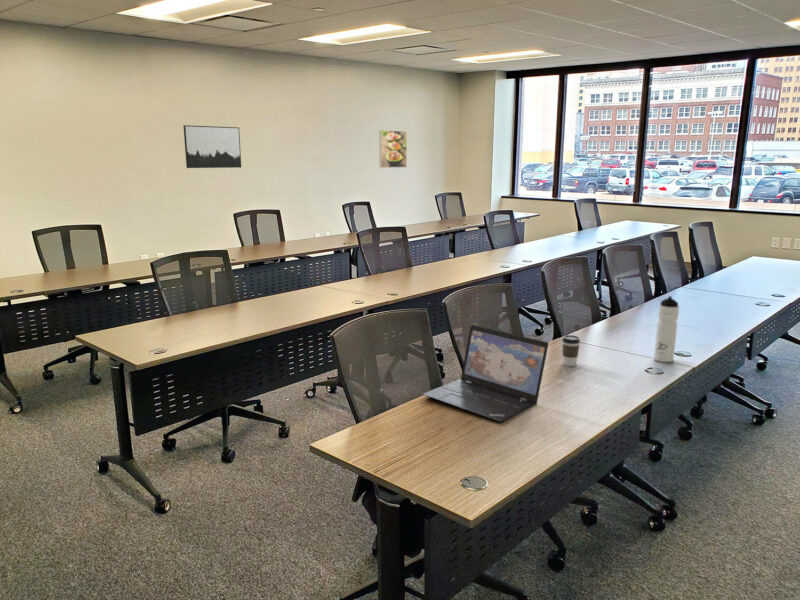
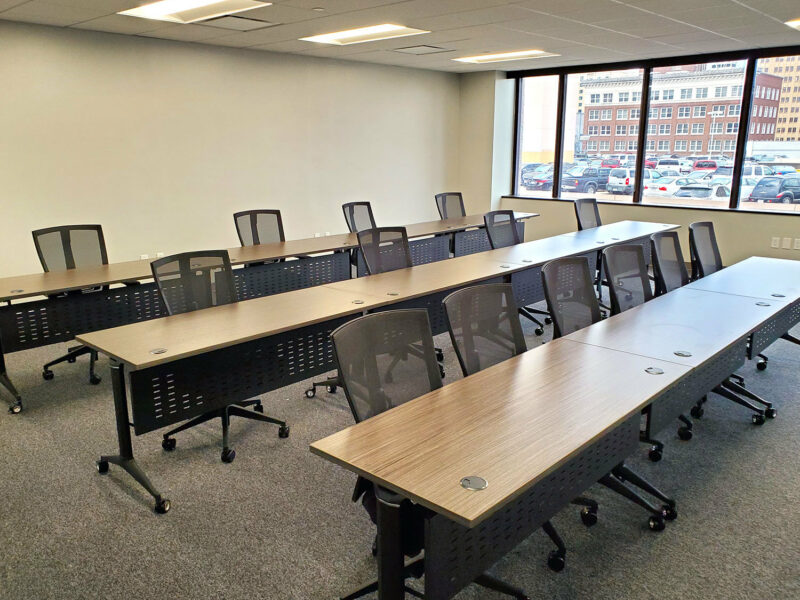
- wall art (213, 147)
- laptop (484, 370)
- coffee cup (570, 350)
- water bottle (666, 328)
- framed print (393, 149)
